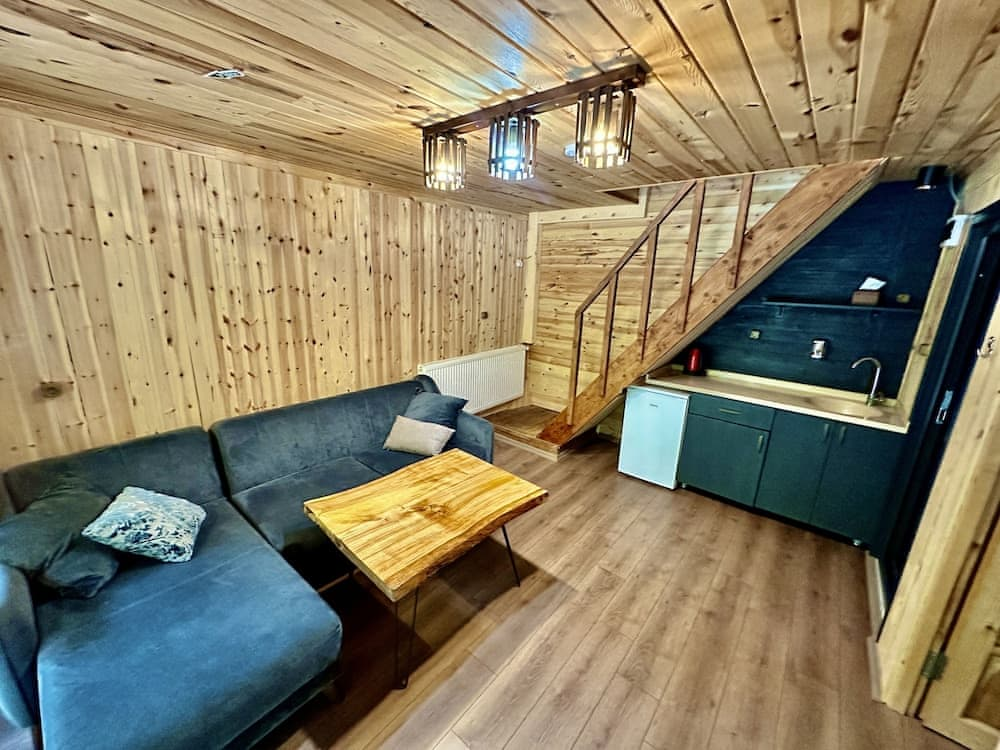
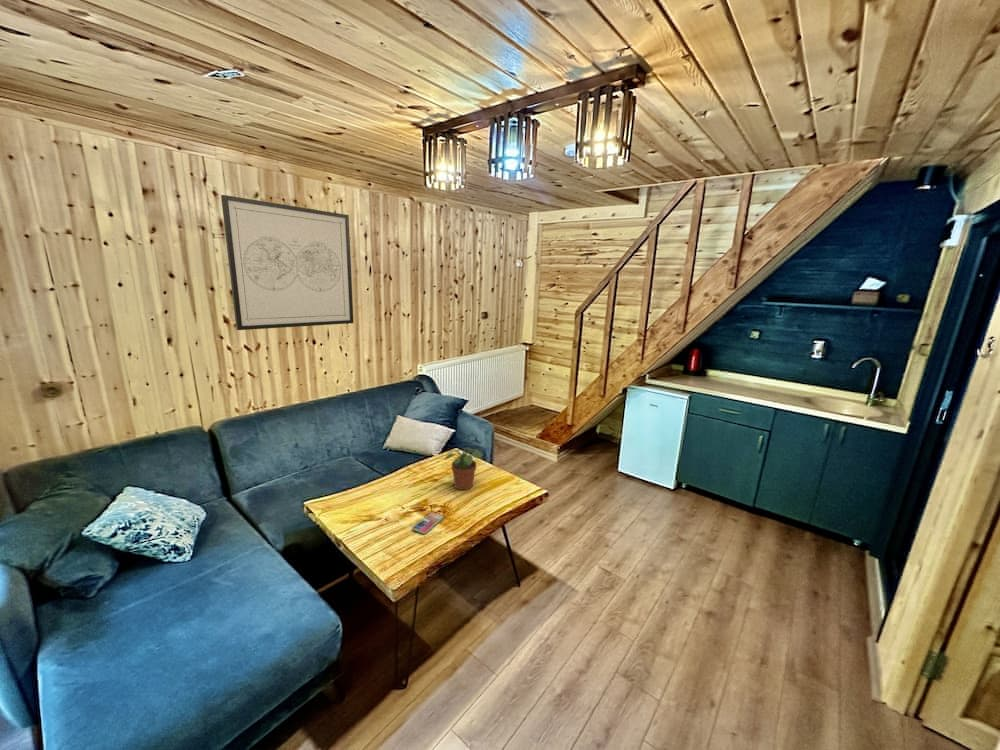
+ wall art (296, 268)
+ smartphone (428, 522)
+ potted plant (462, 468)
